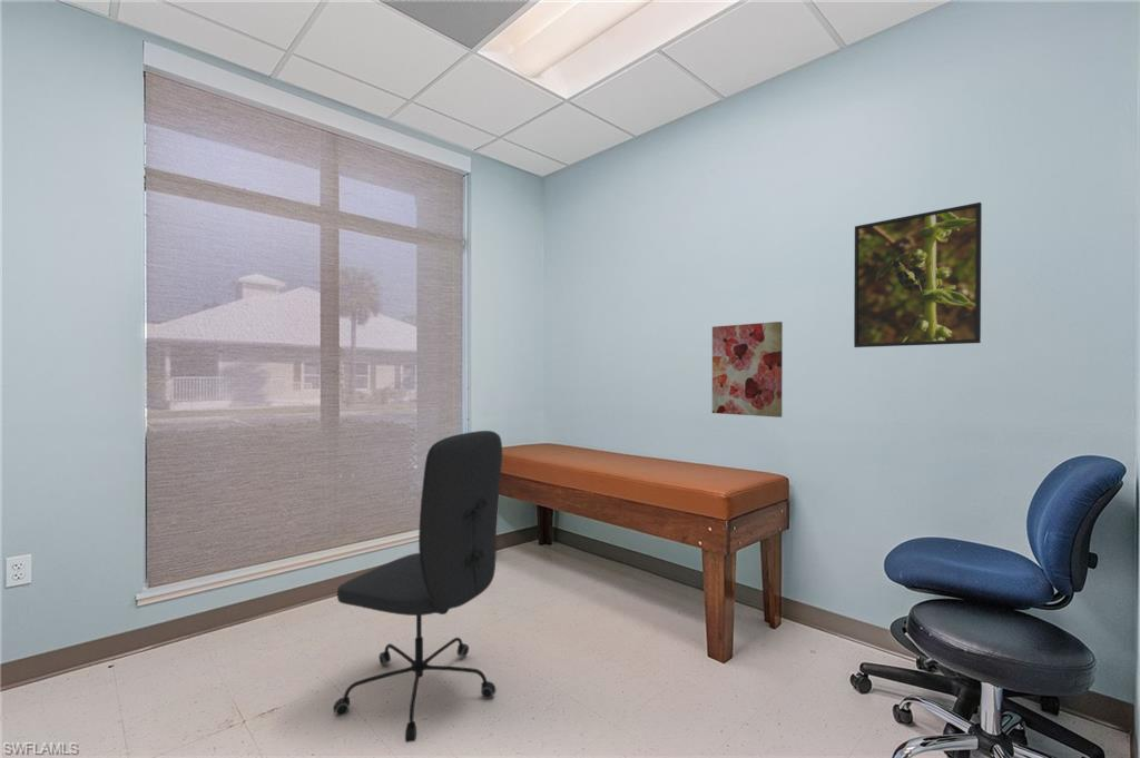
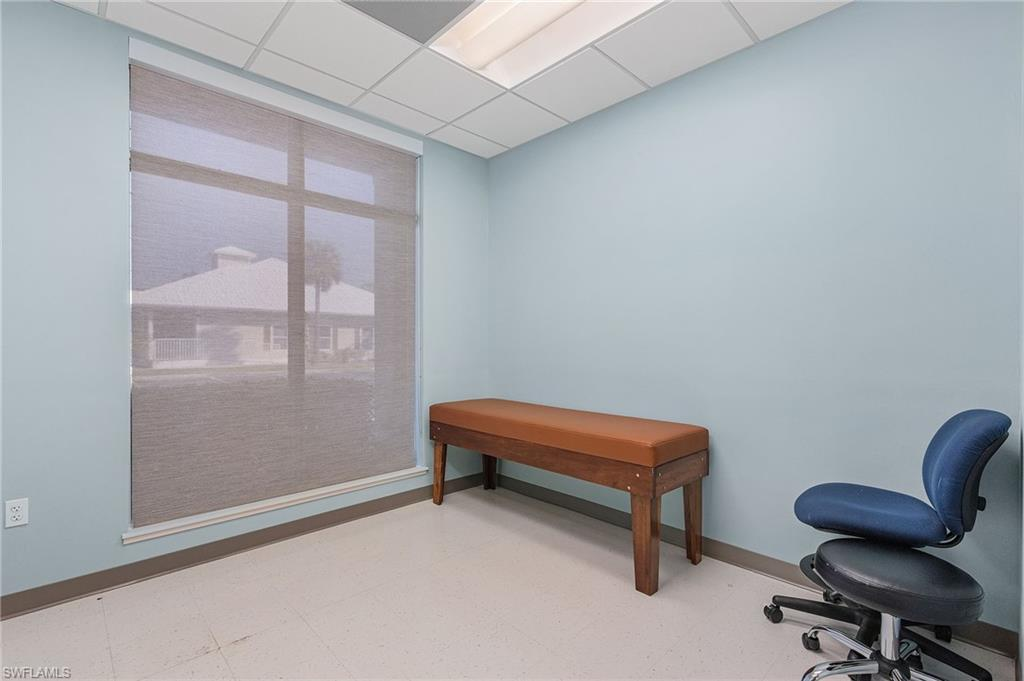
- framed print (913, 280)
- wall art (745, 370)
- office chair (422, 562)
